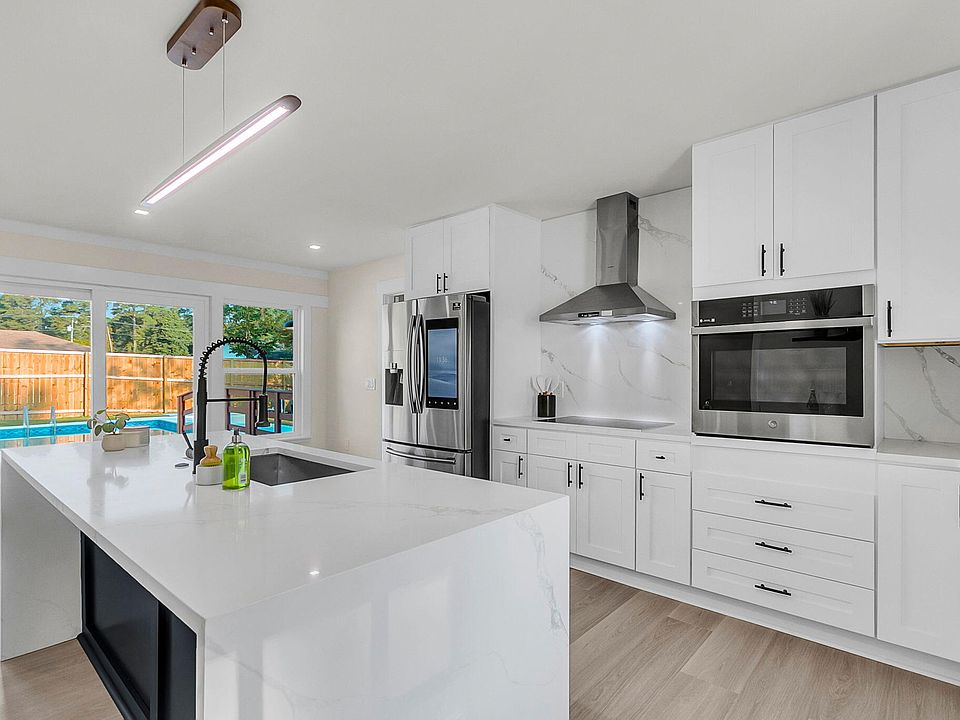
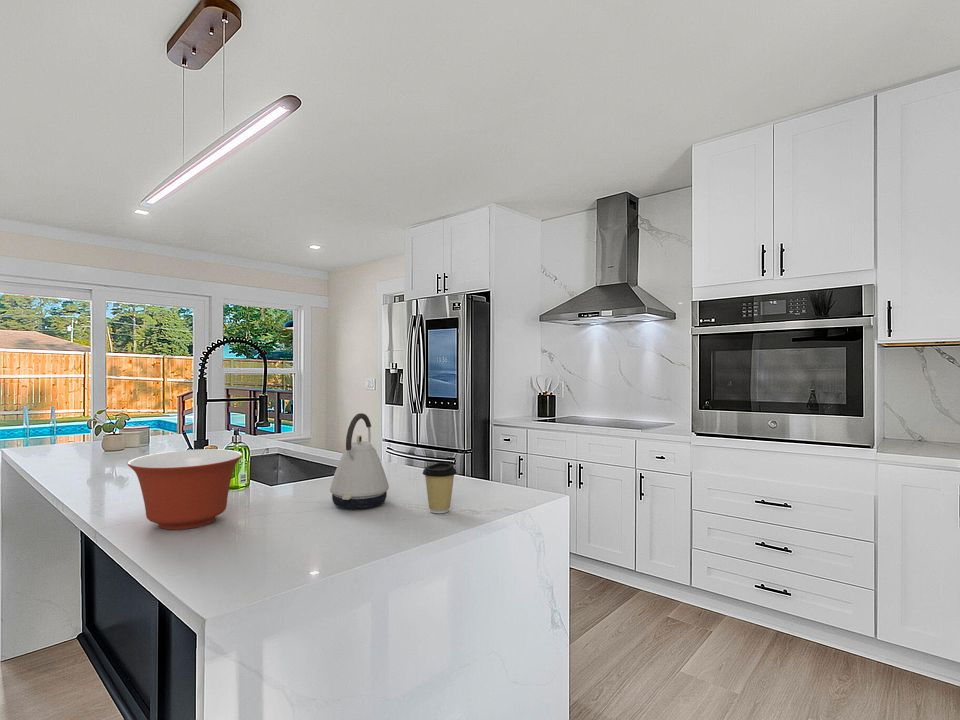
+ kettle (360, 458)
+ coffee cup (439, 488)
+ mixing bowl (187, 489)
